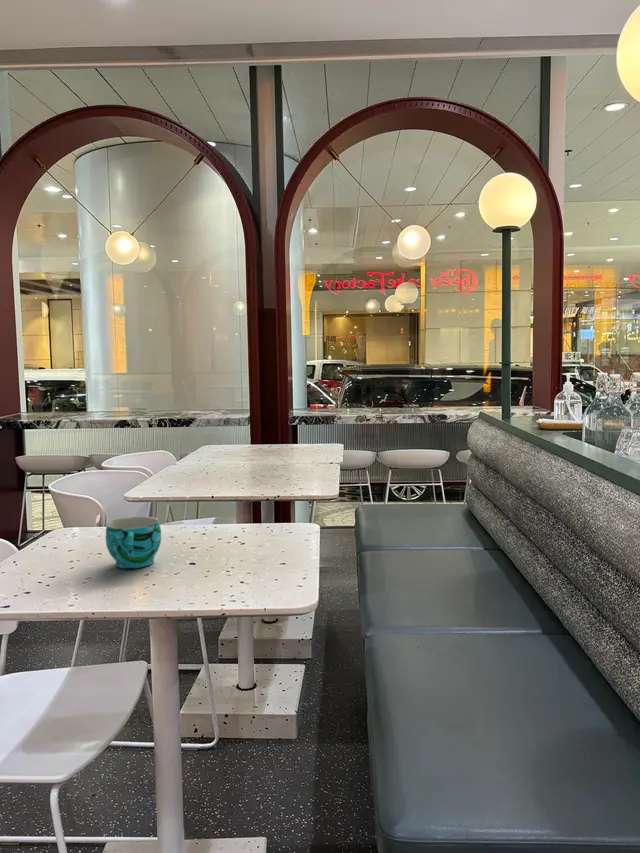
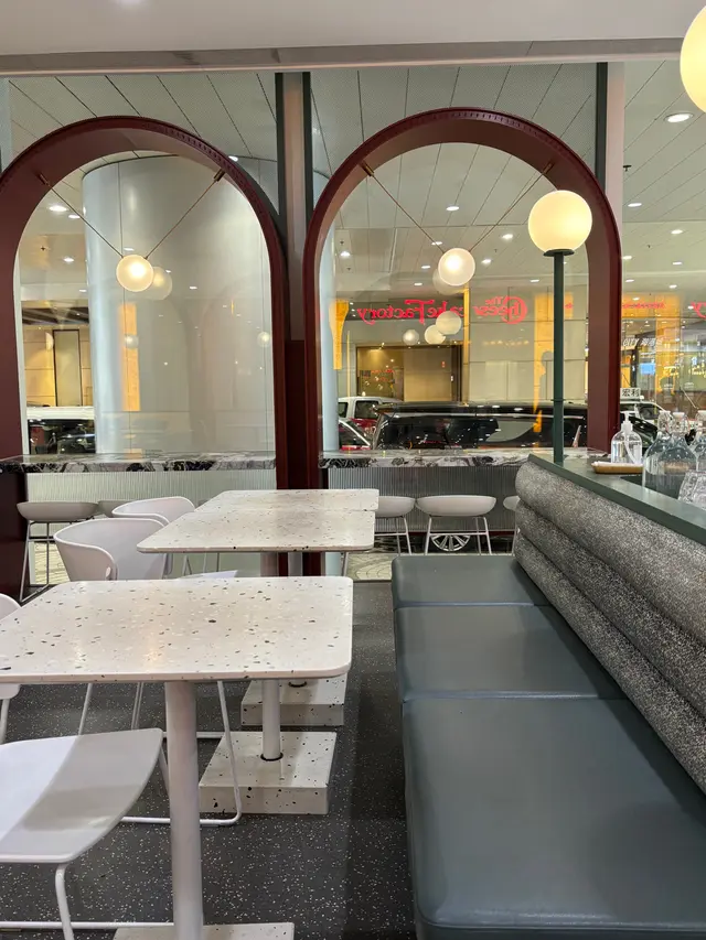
- cup (135, 543)
